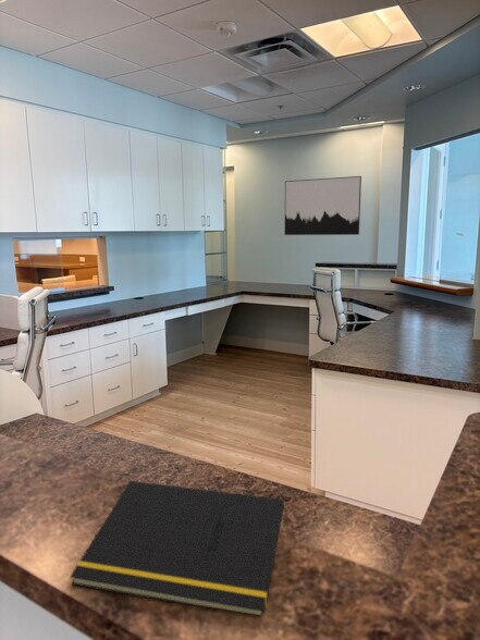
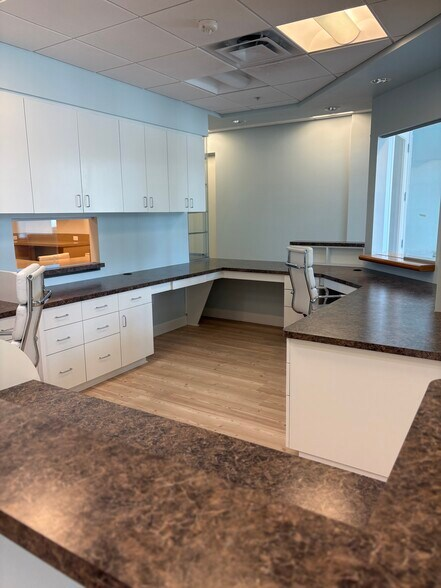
- wall art (320, 207)
- notepad (185, 538)
